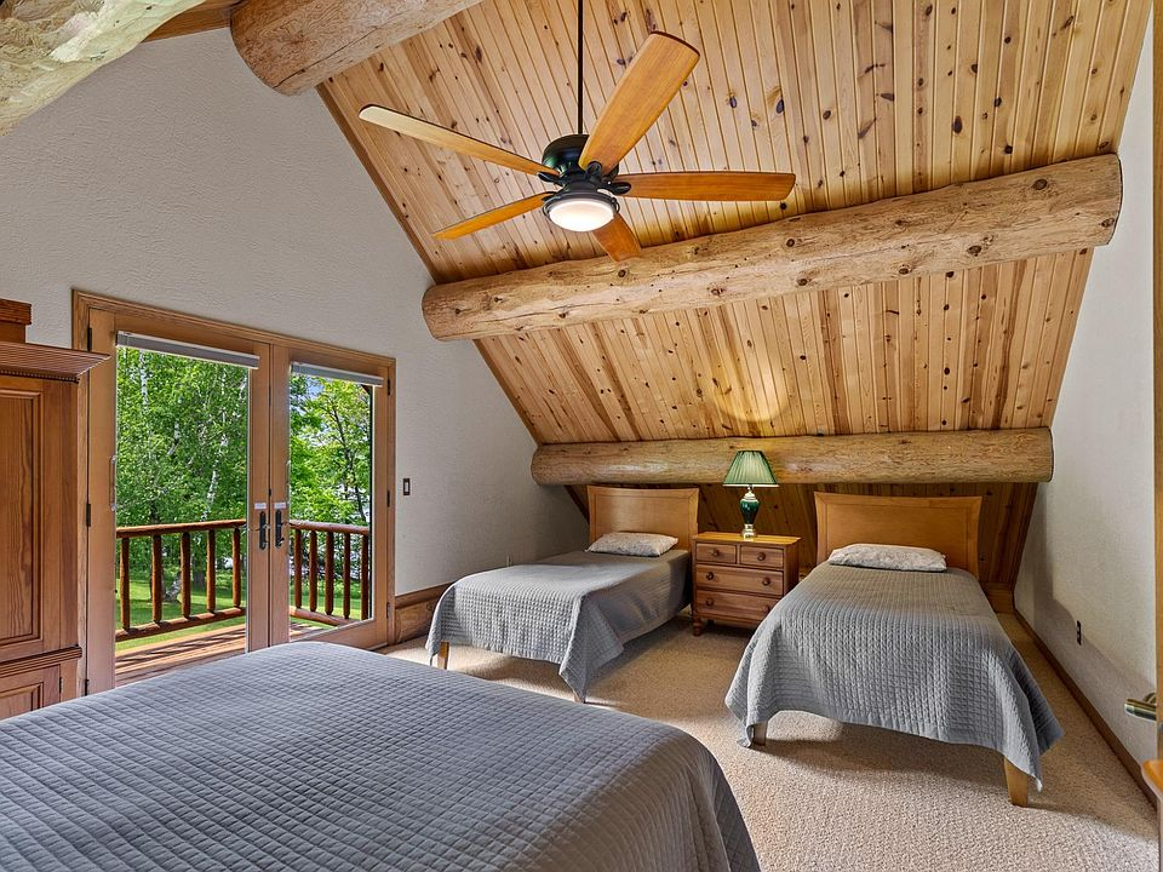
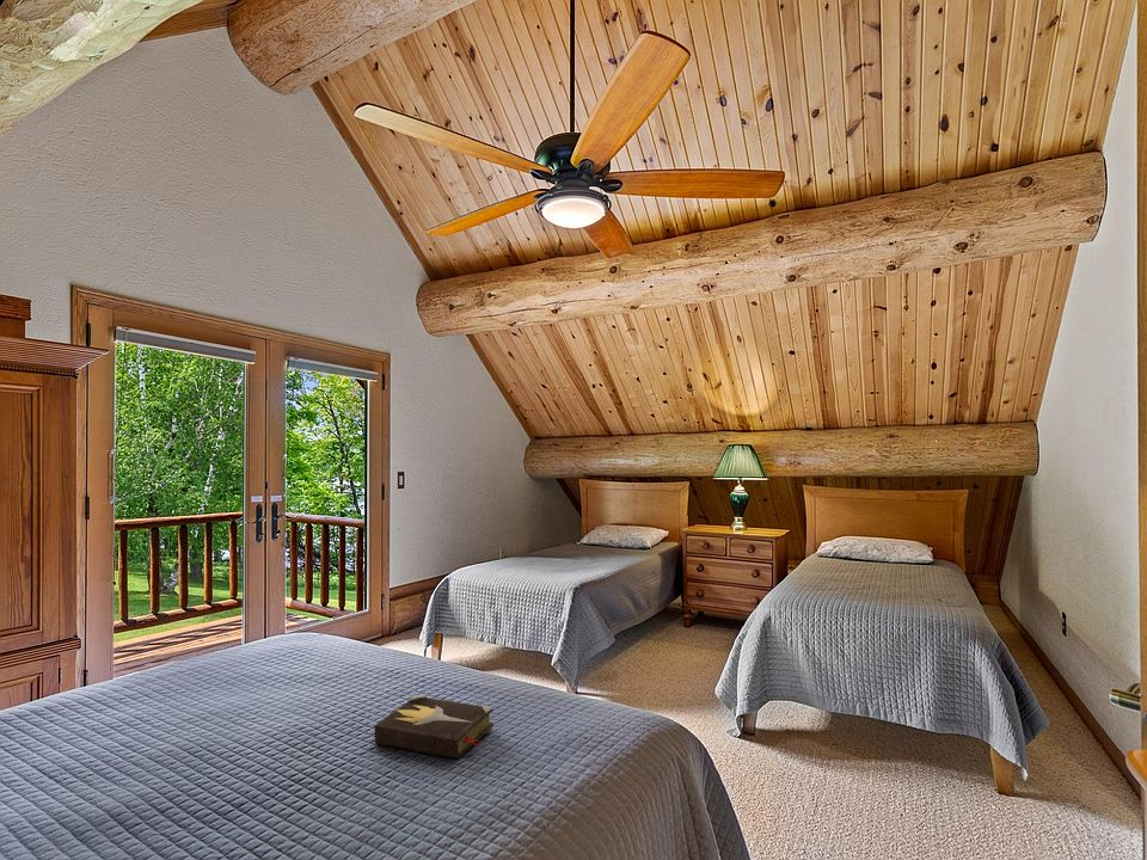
+ hardback book (435, 724)
